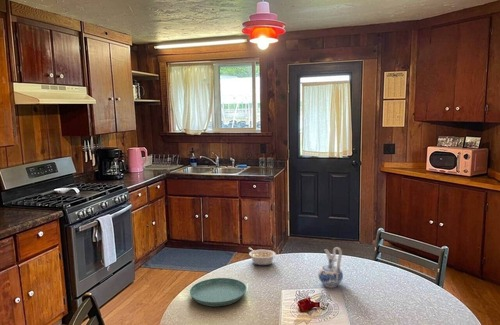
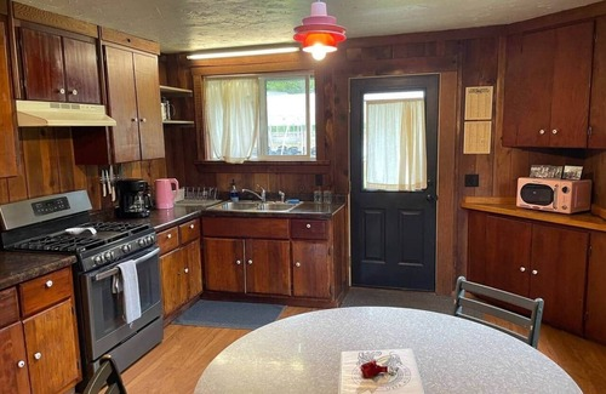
- legume (261, 257)
- ceramic pitcher (330, 265)
- saucer (218, 292)
